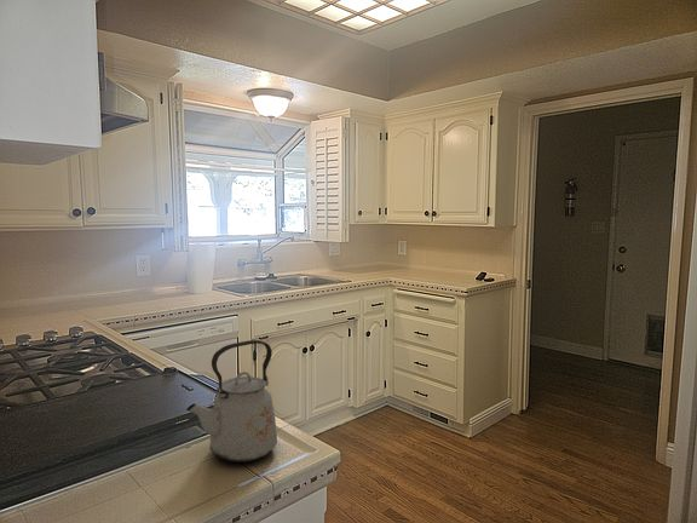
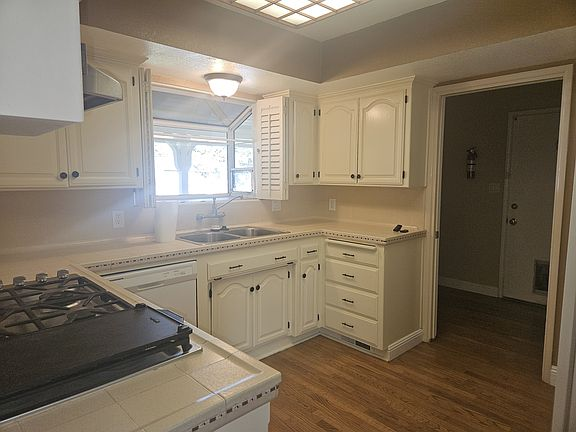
- kettle (231, 401)
